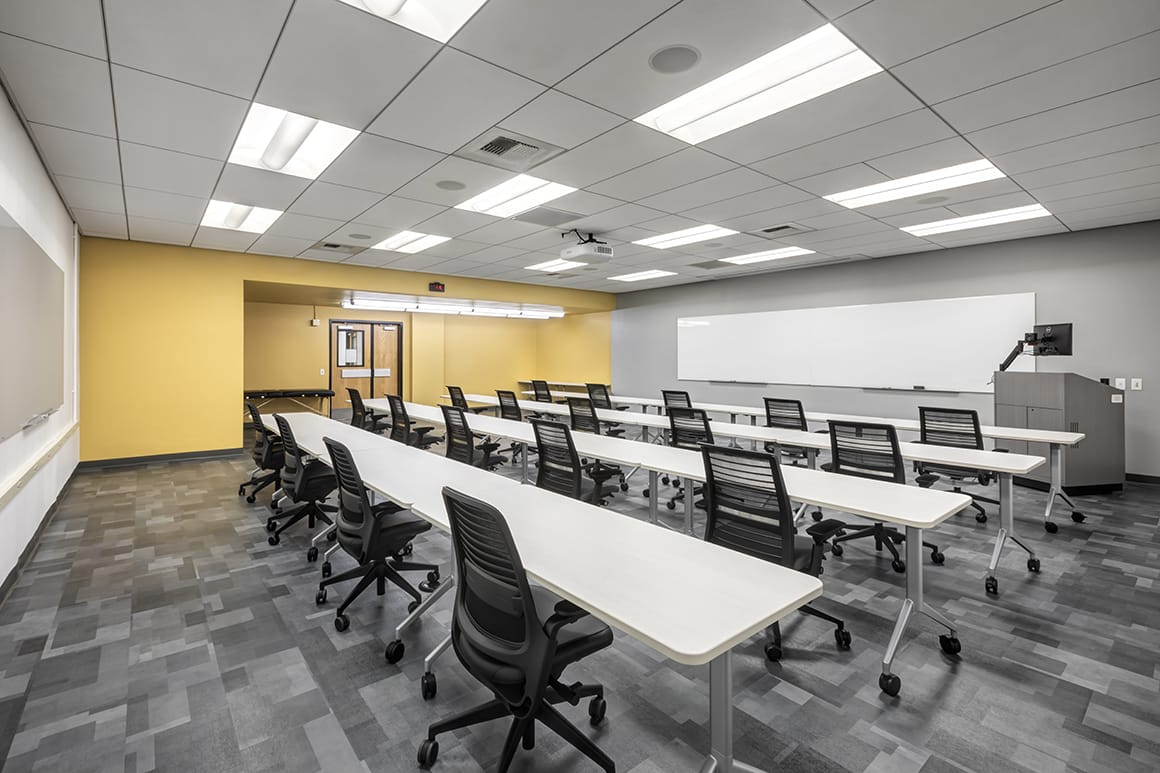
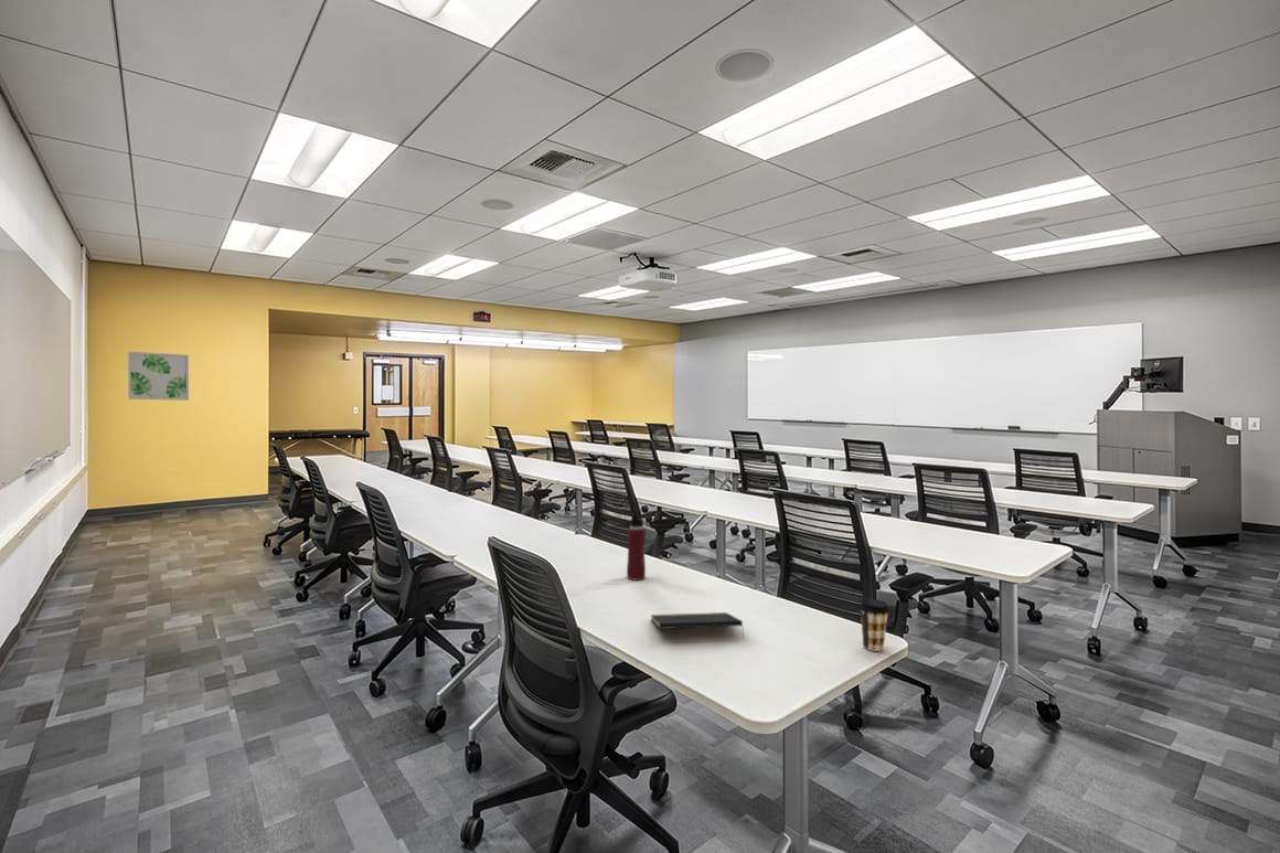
+ water bottle (636, 543)
+ notepad (694, 620)
+ wall art (159, 376)
+ coffee cup (874, 625)
